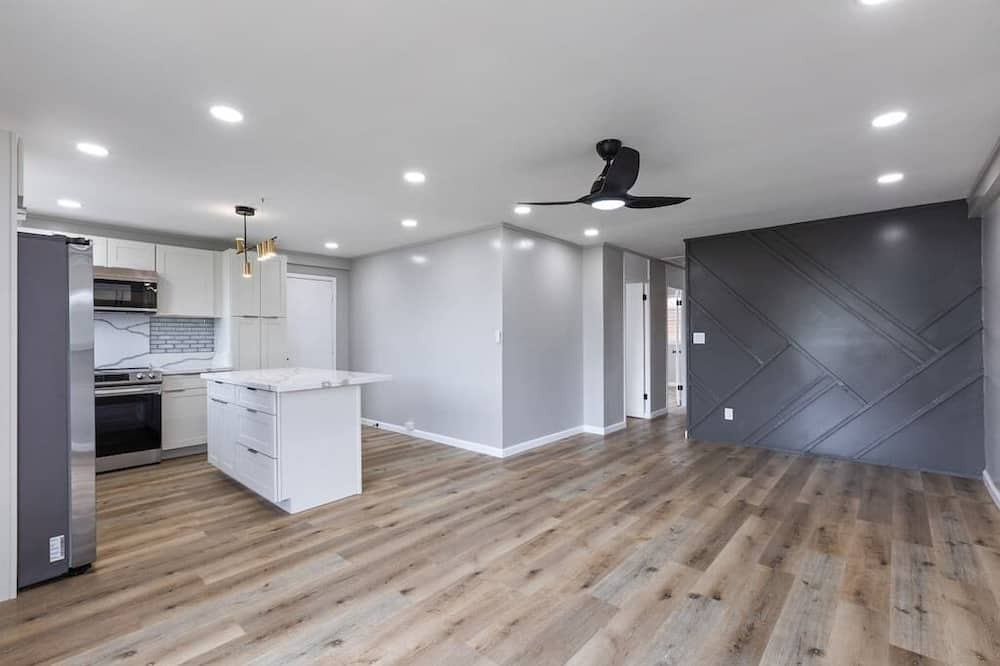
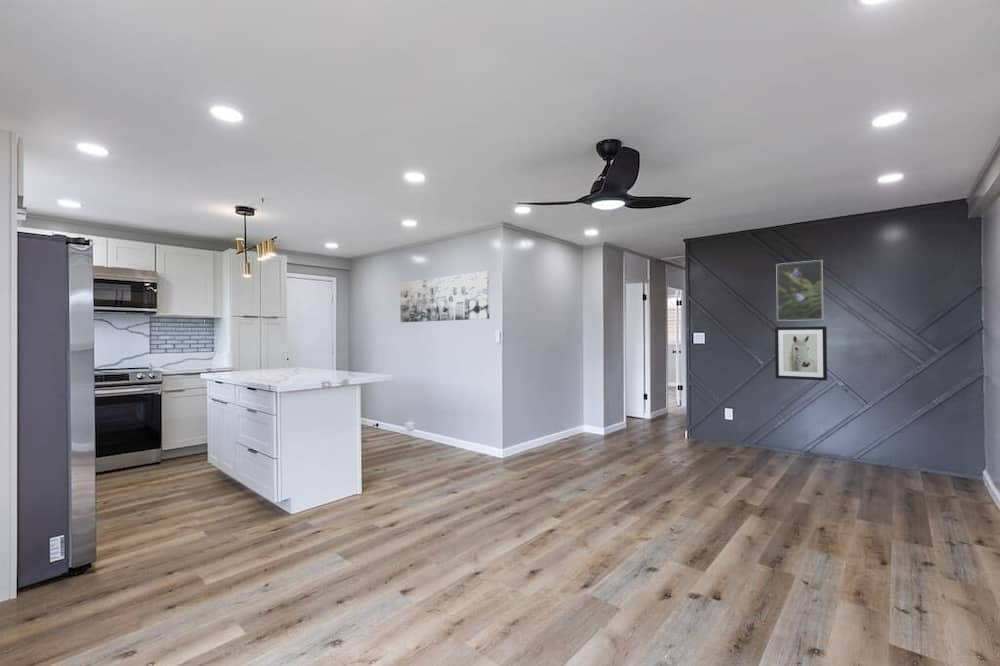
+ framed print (799, 291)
+ wall art (800, 353)
+ wall art (440, 299)
